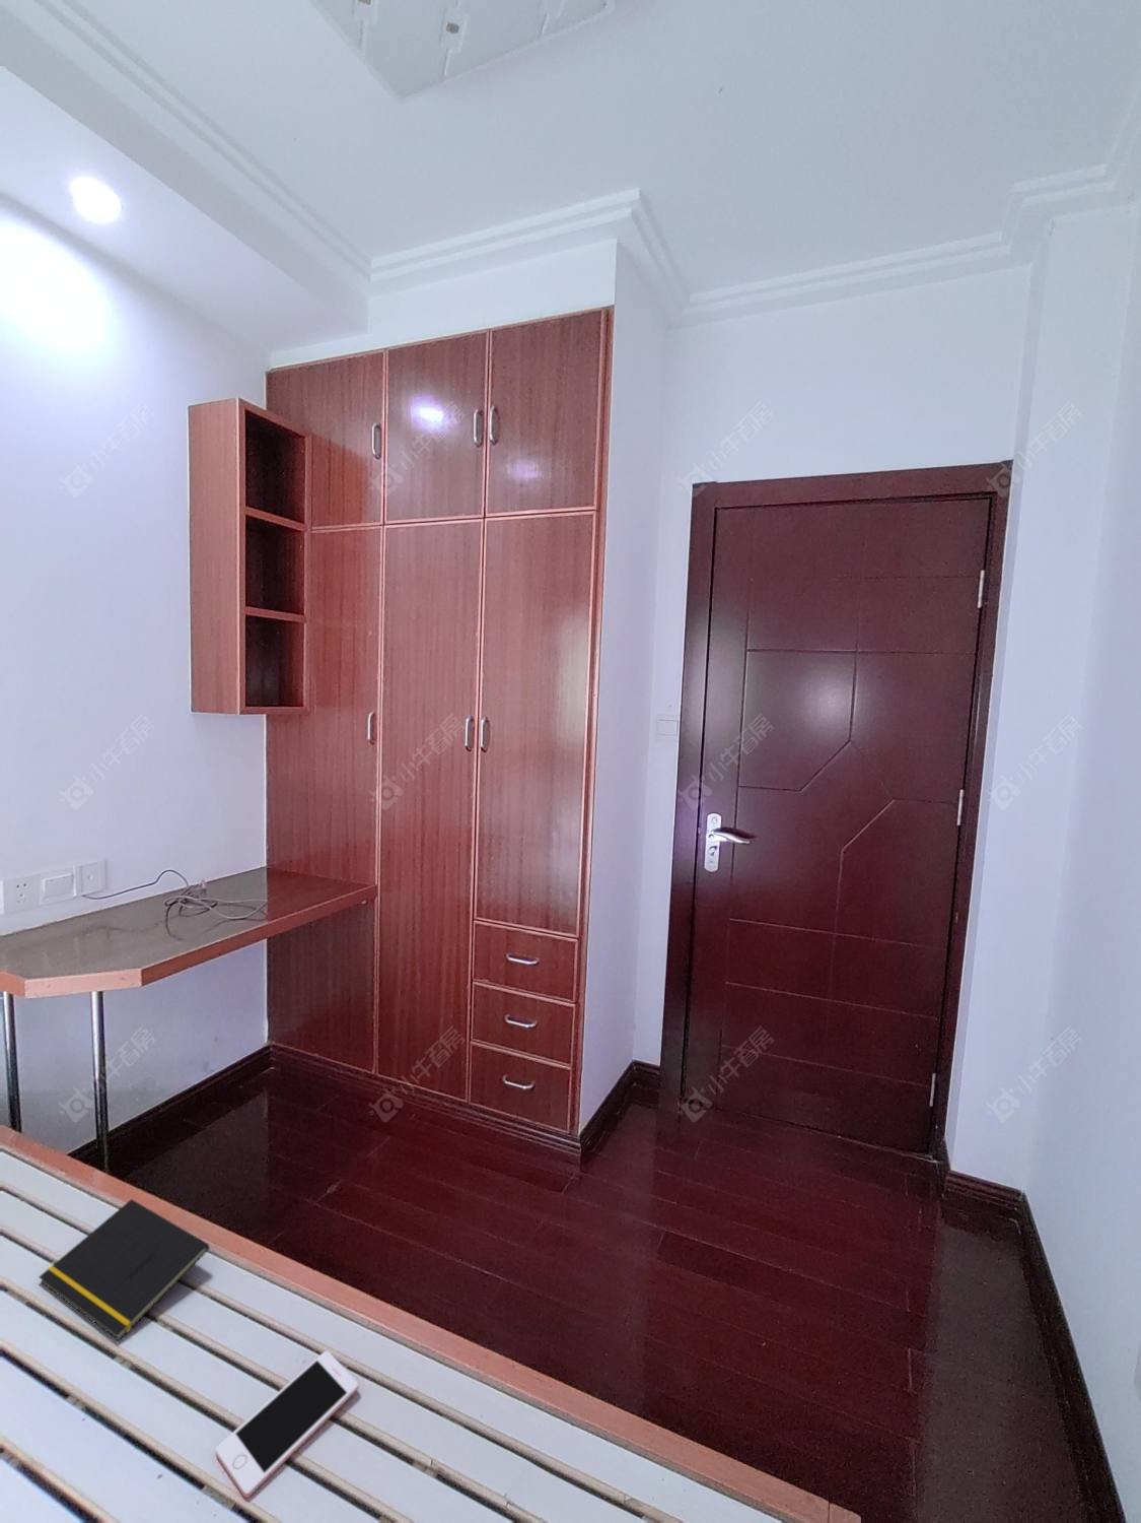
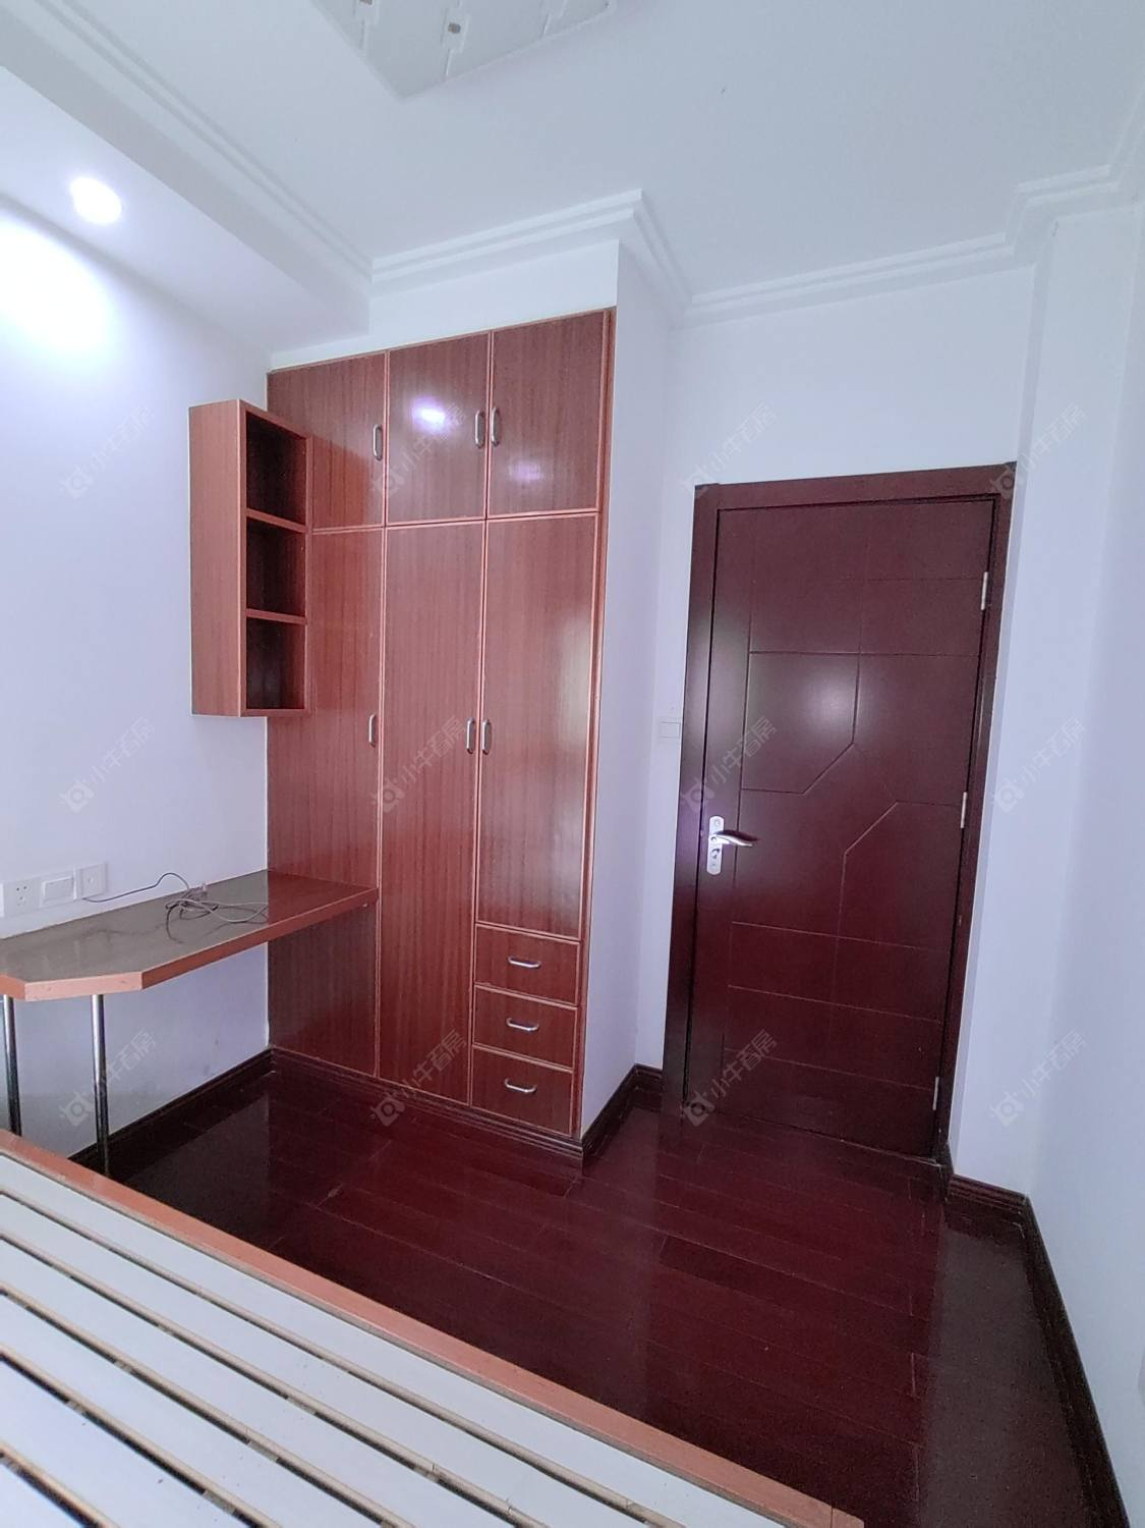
- cell phone (290, 1416)
- notepad (126, 1262)
